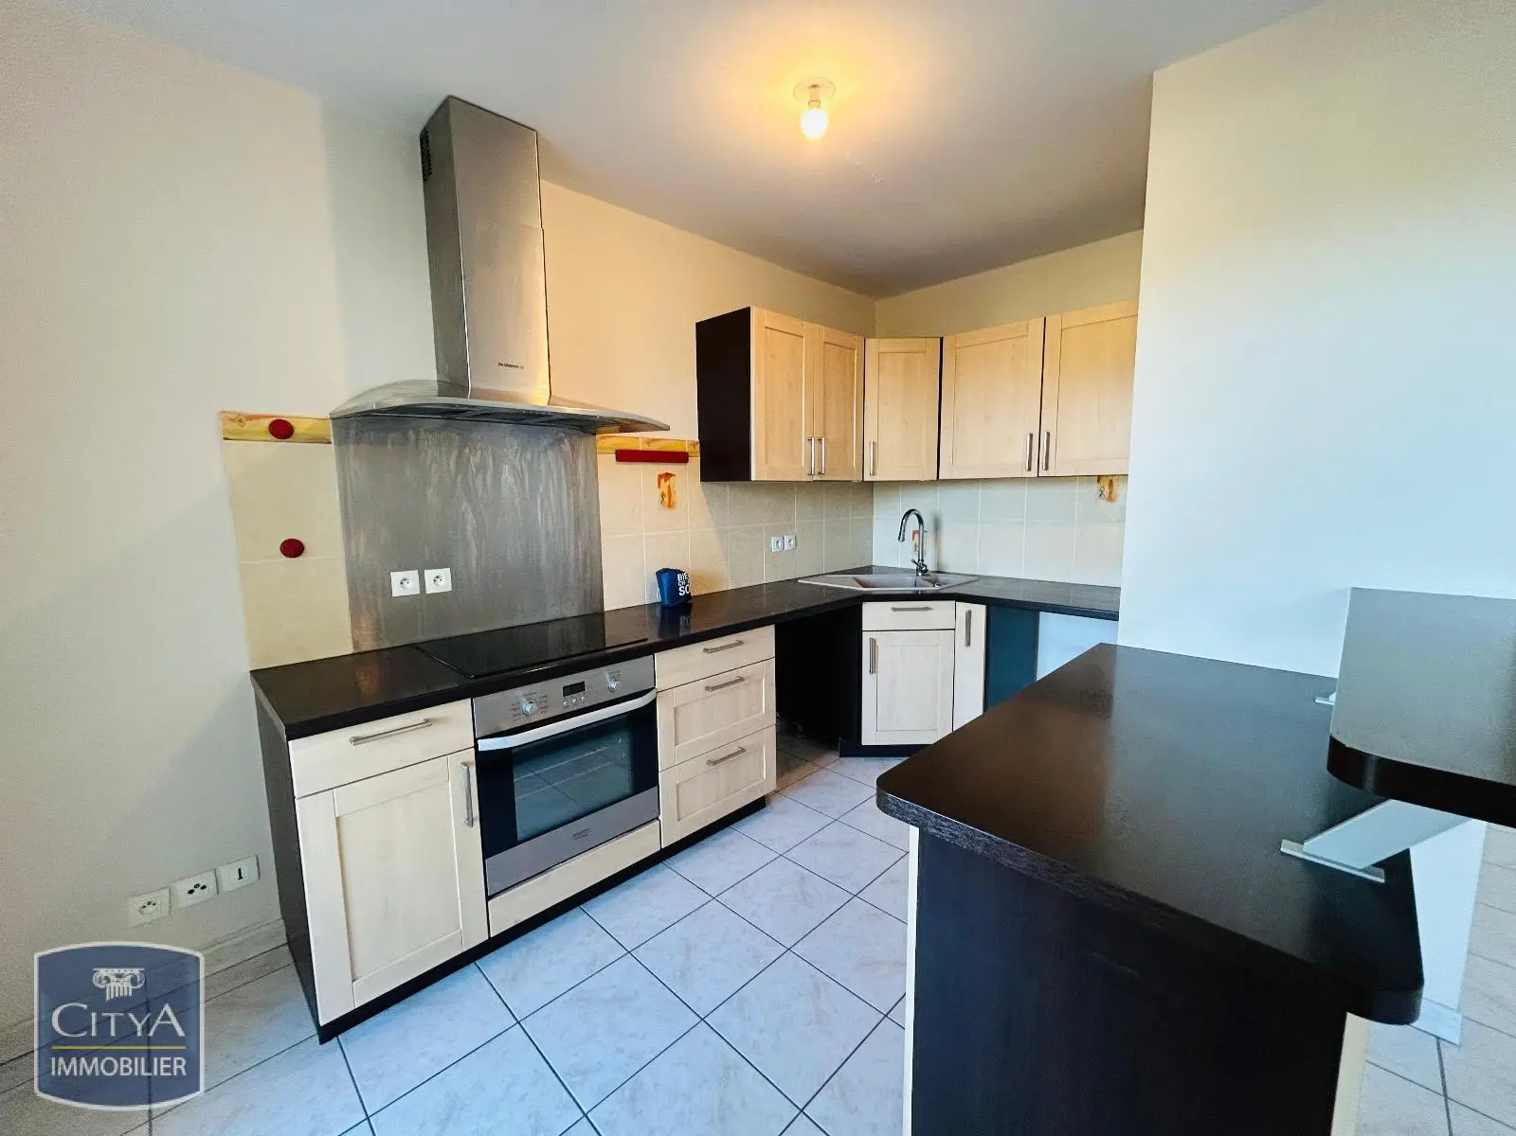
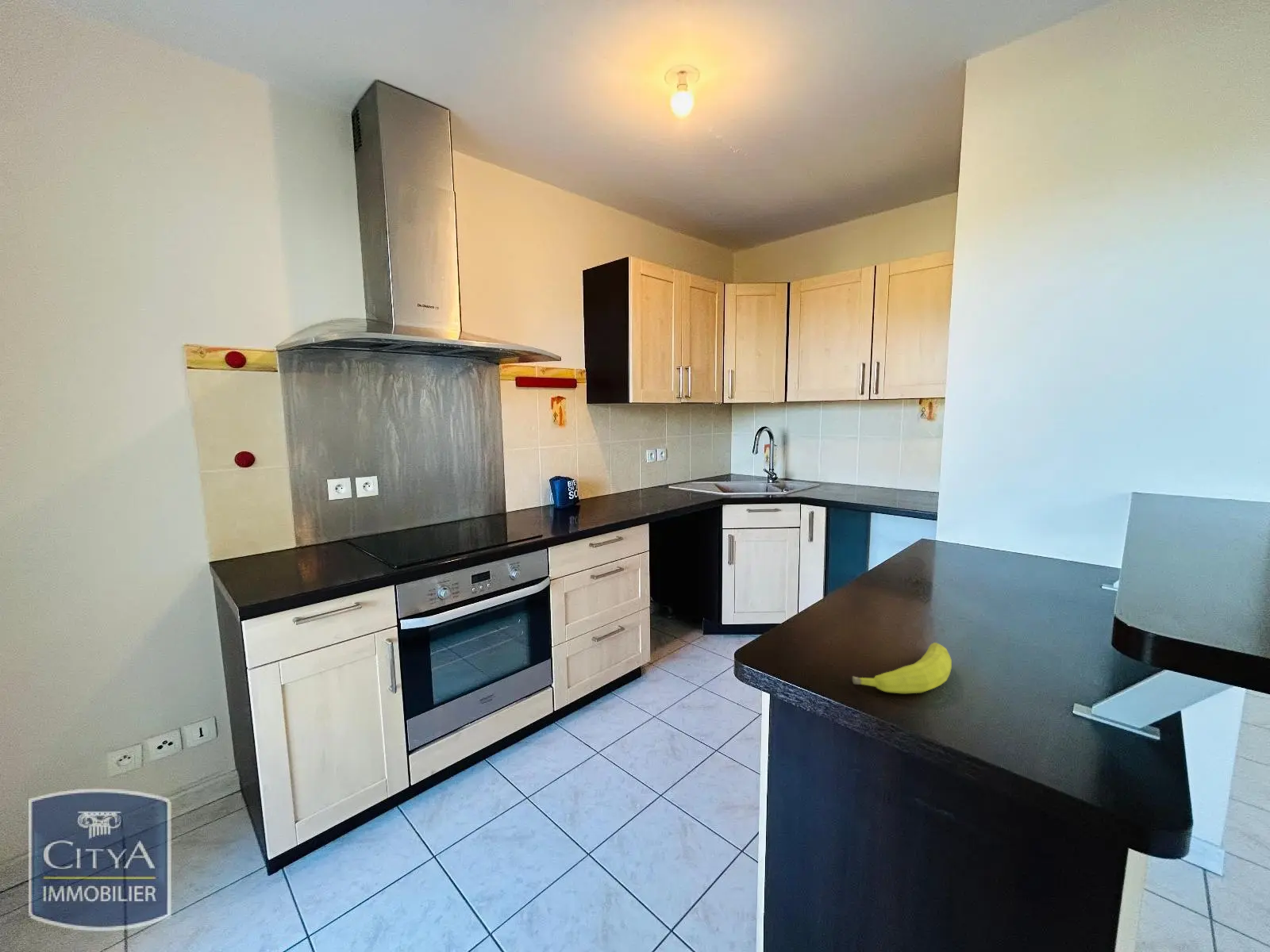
+ fruit (909, 665)
